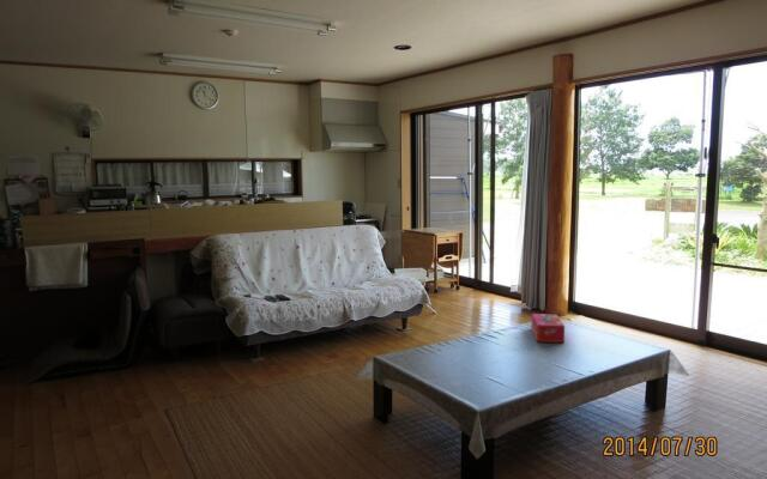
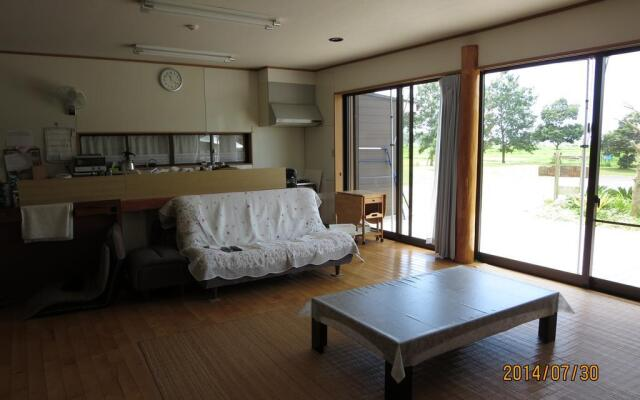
- tissue box (546, 327)
